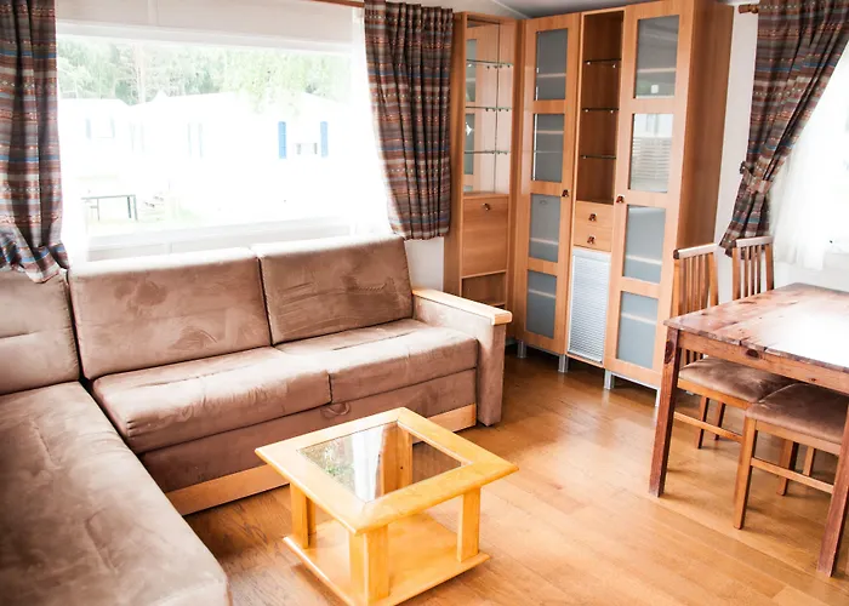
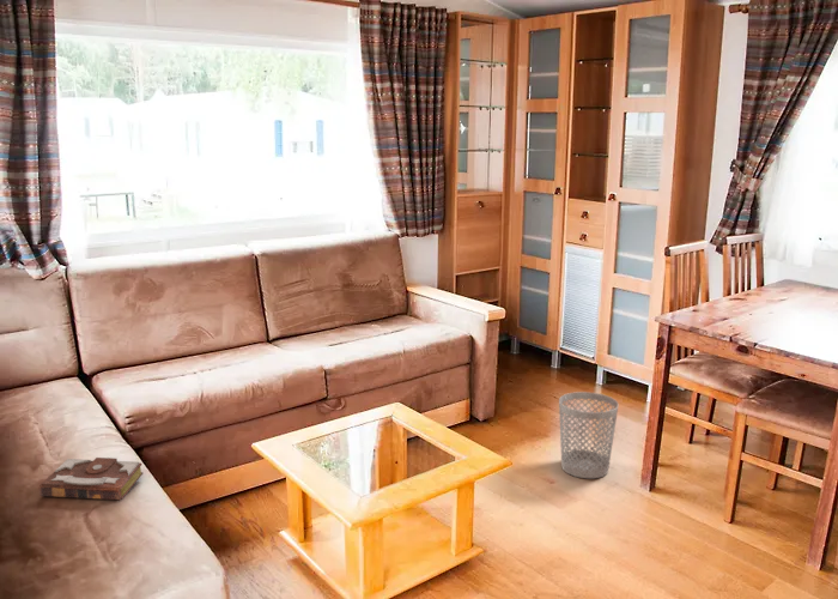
+ wastebasket (587, 435)
+ book (93, 477)
